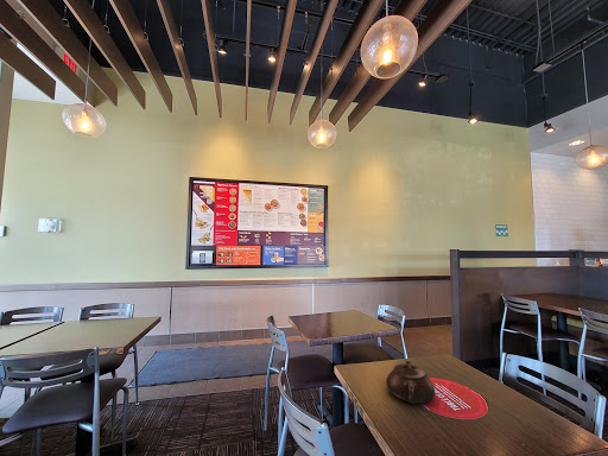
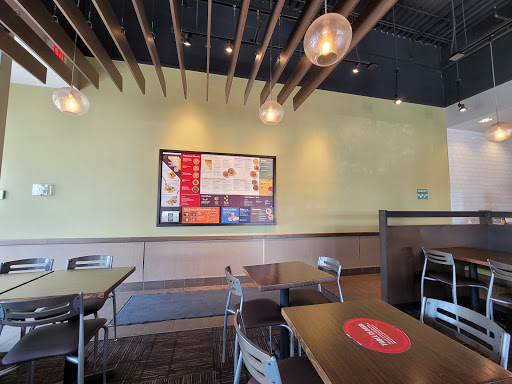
- teapot (408, 379)
